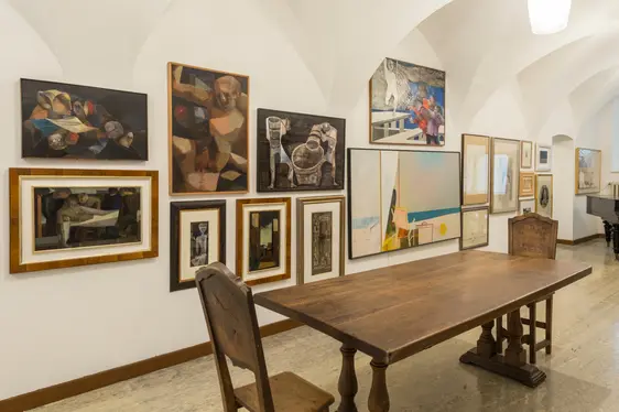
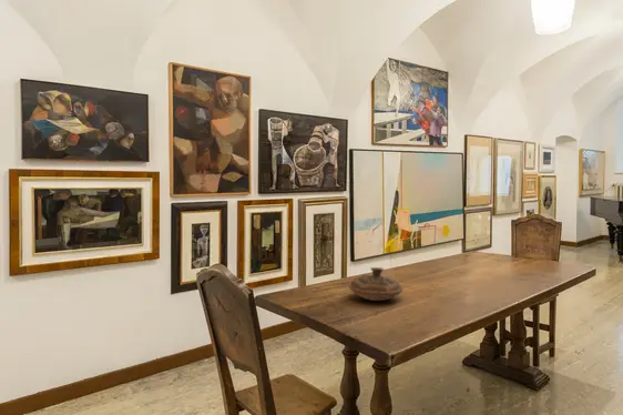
+ decorative bowl (375, 283)
